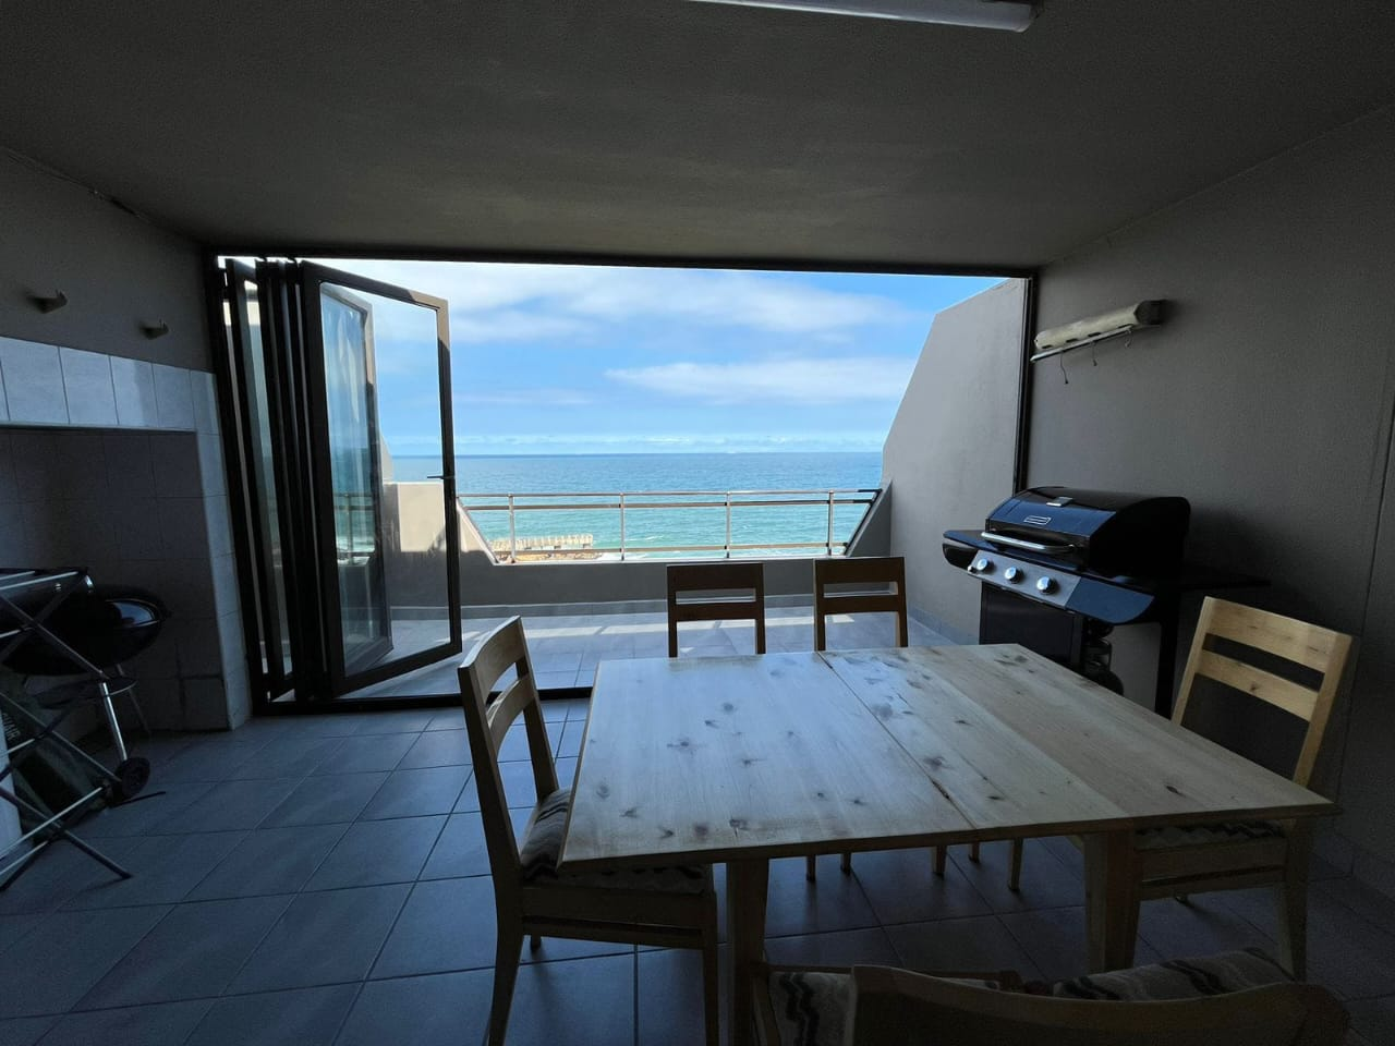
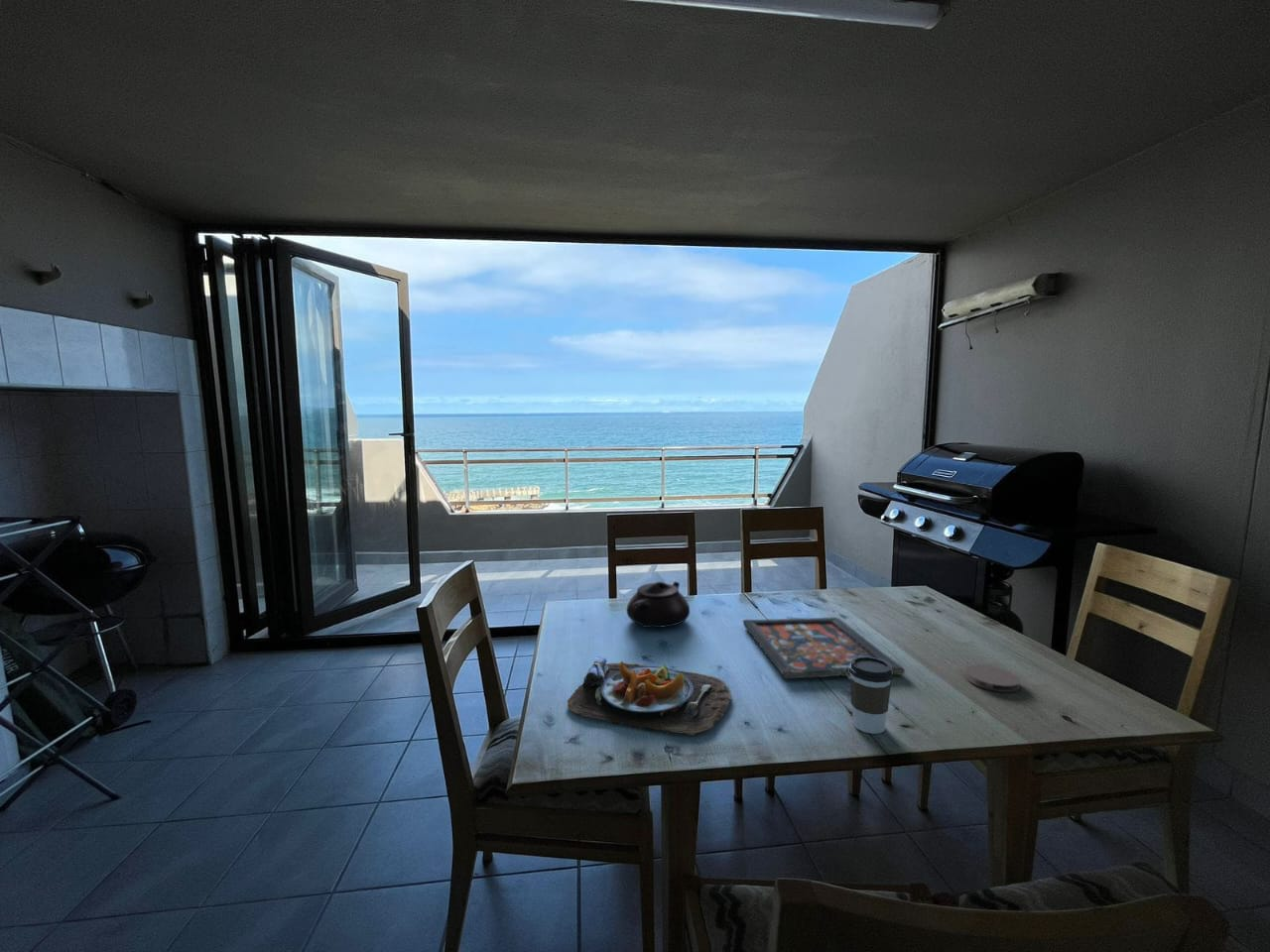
+ food plate (649, 682)
+ board game (815, 646)
+ coffee cup (869, 694)
+ teapot (656, 601)
+ coaster (991, 677)
